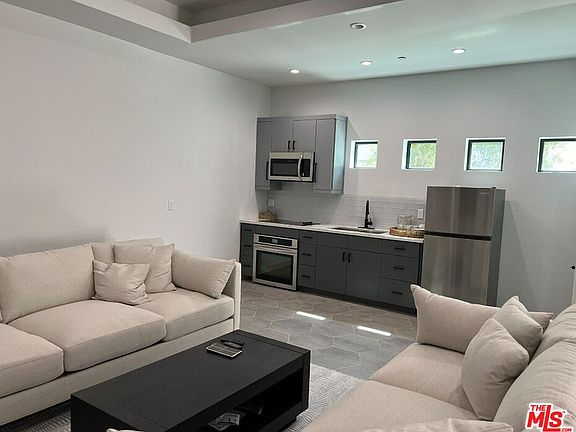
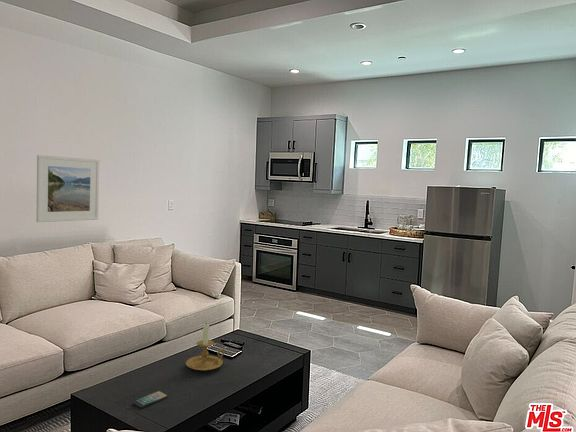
+ smartphone (150, 399)
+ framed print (69, 189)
+ candle holder (205, 344)
